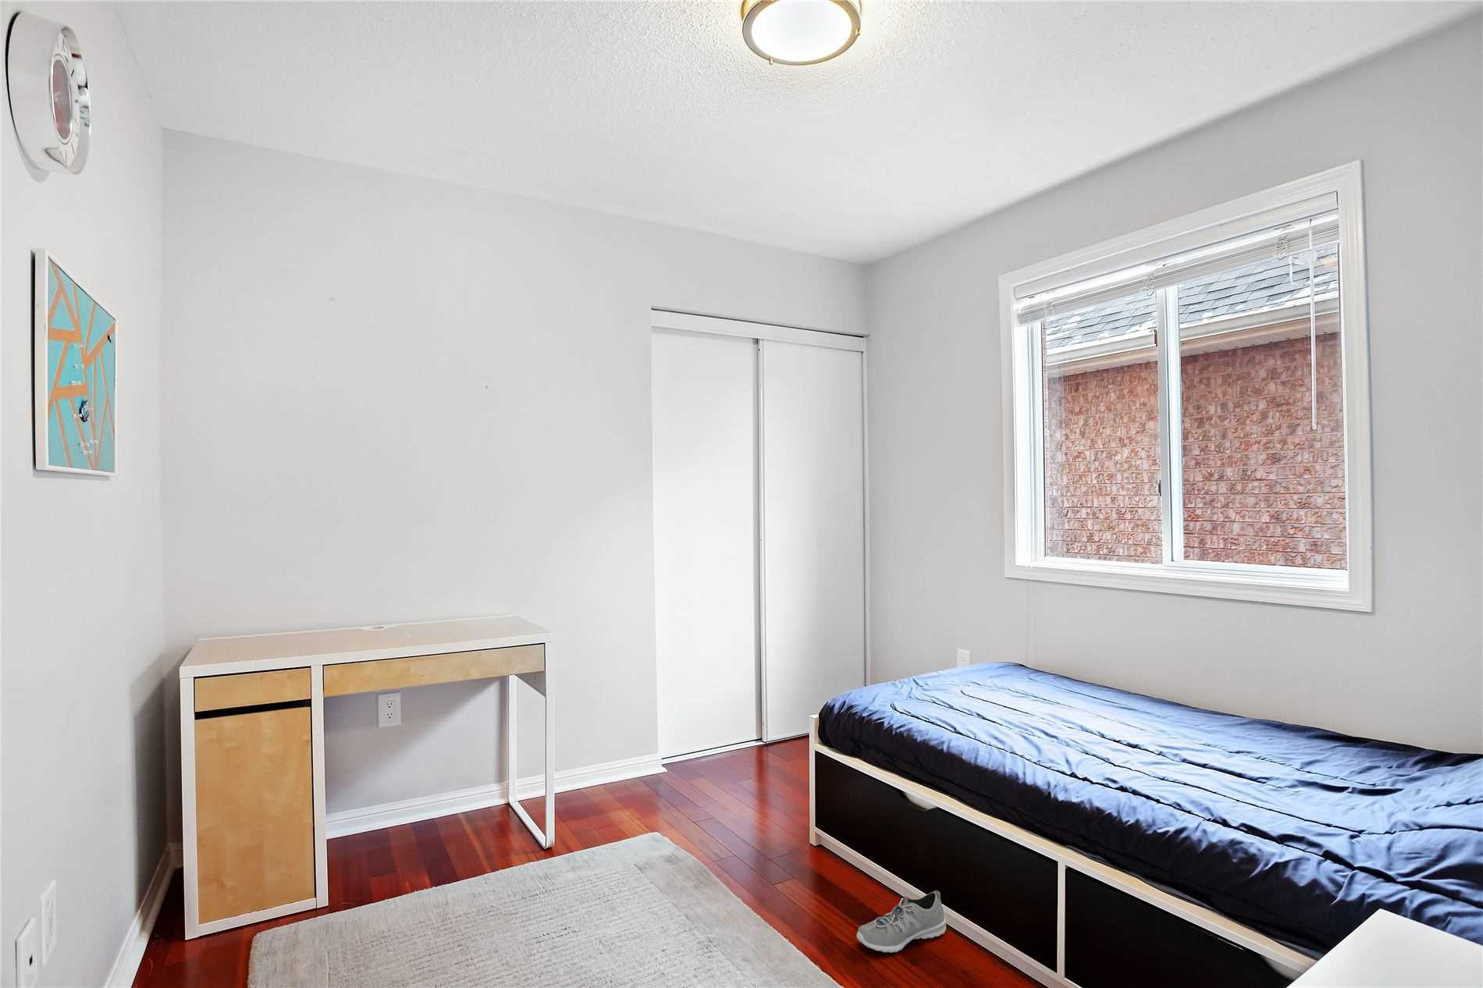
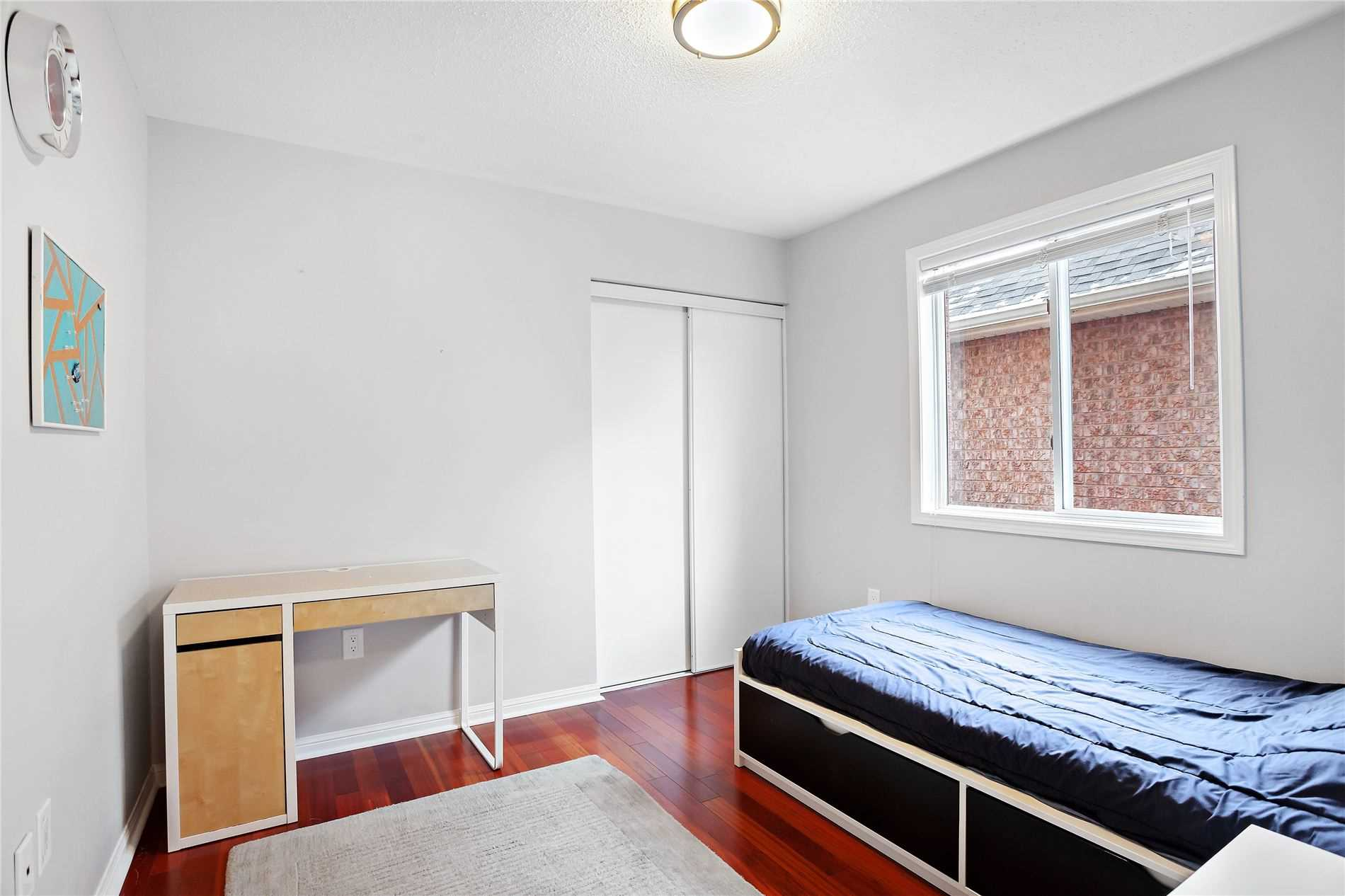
- sneaker (899, 917)
